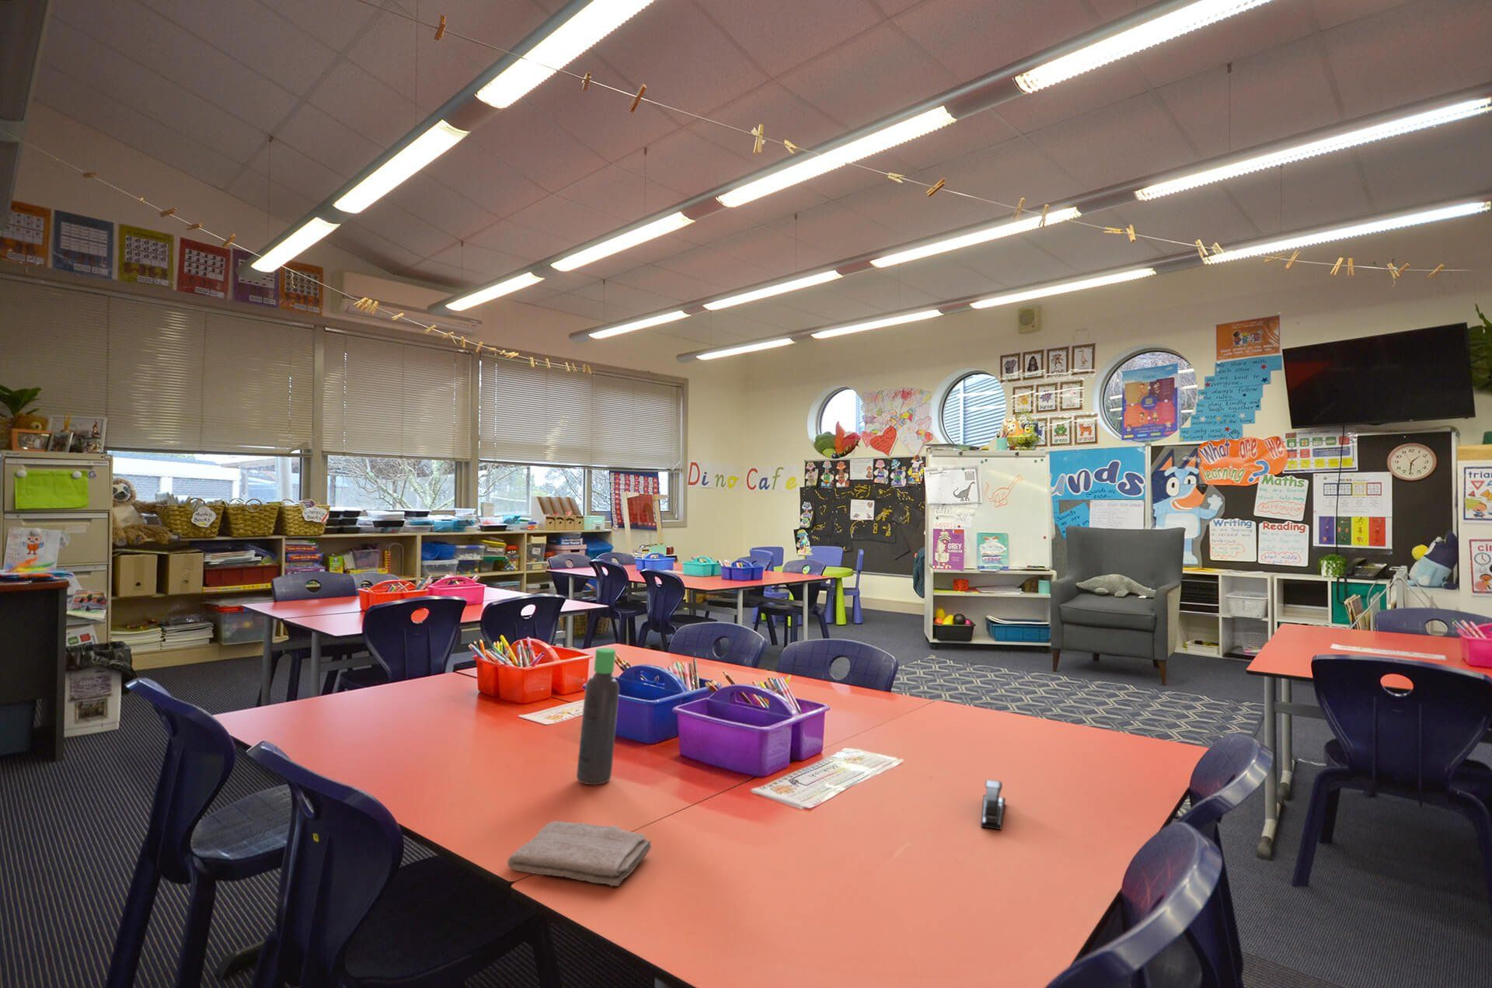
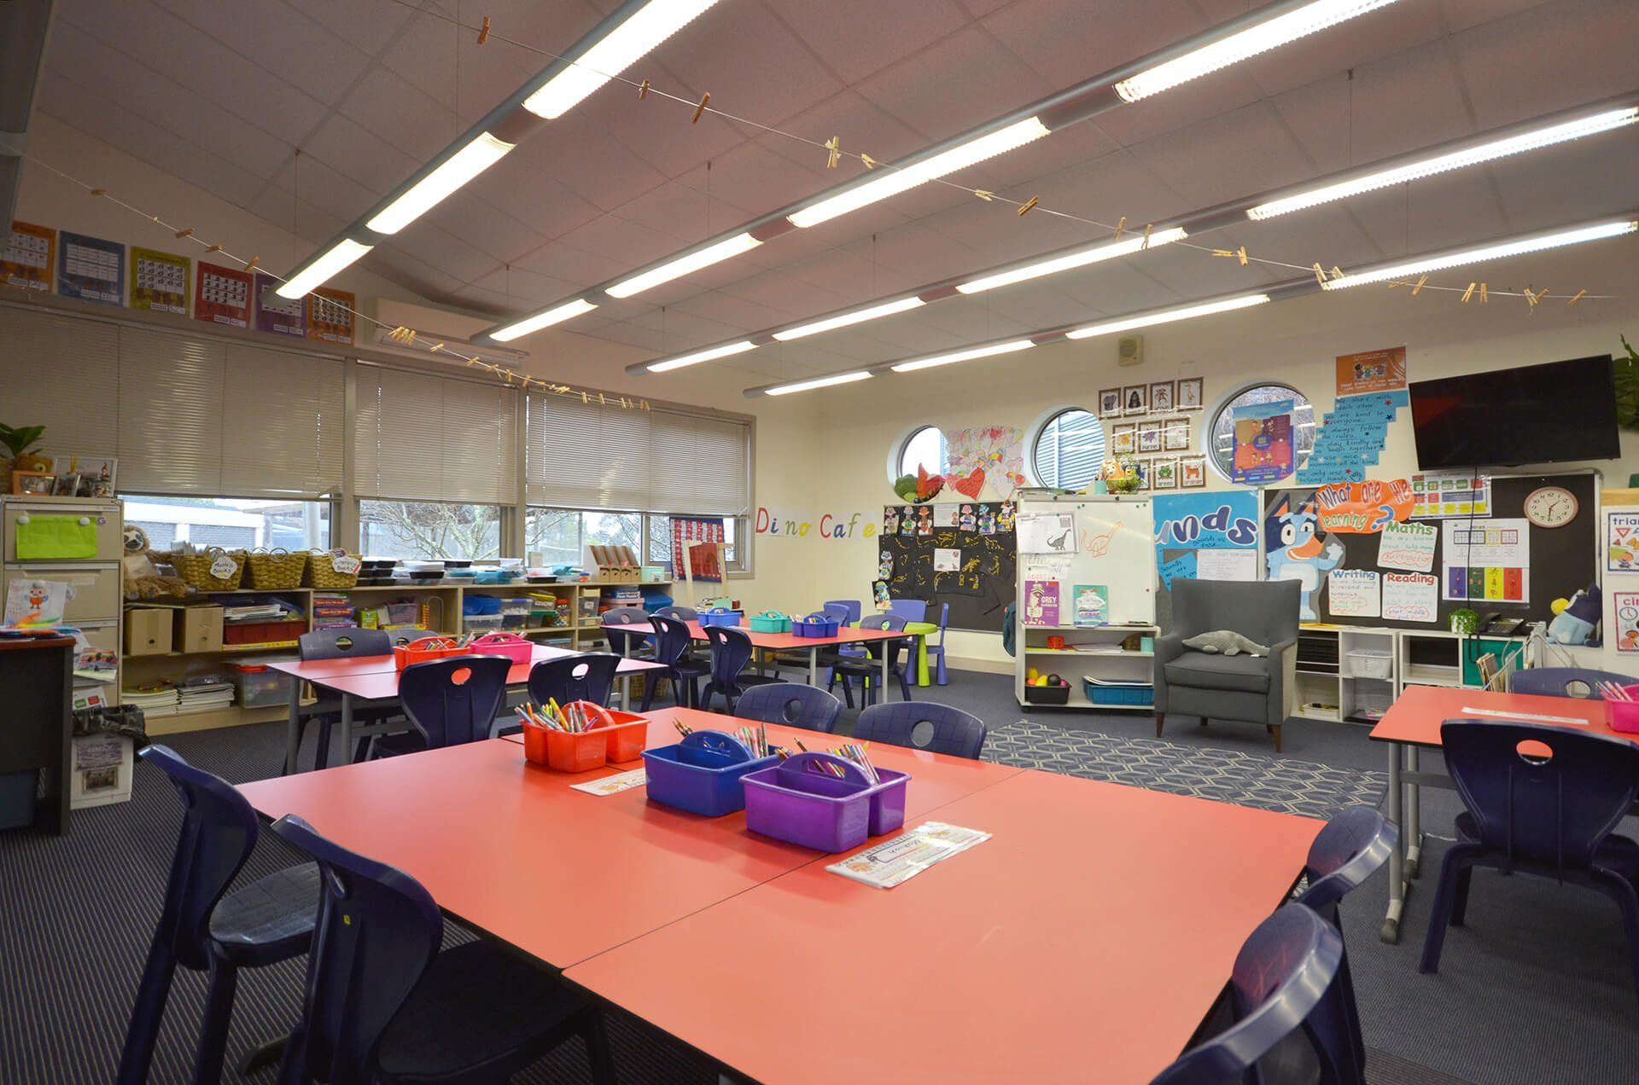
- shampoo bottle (598, 713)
- stapler (992, 801)
- washcloth (581, 850)
